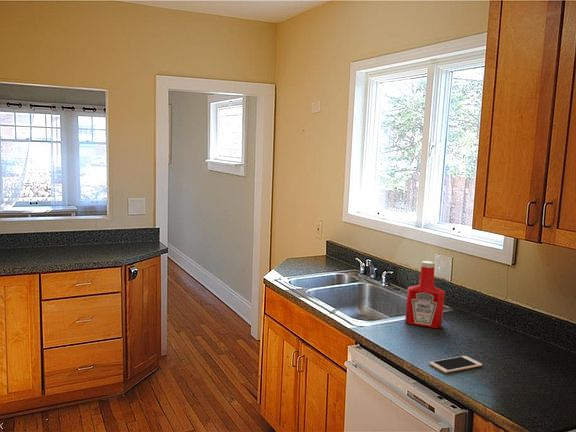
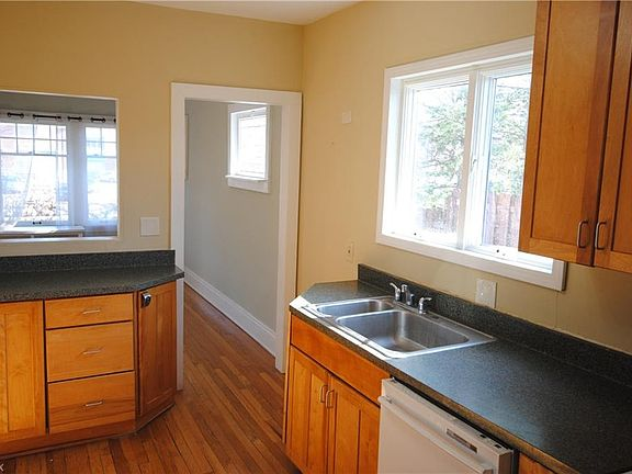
- soap bottle (425, 293)
- cell phone (455, 363)
